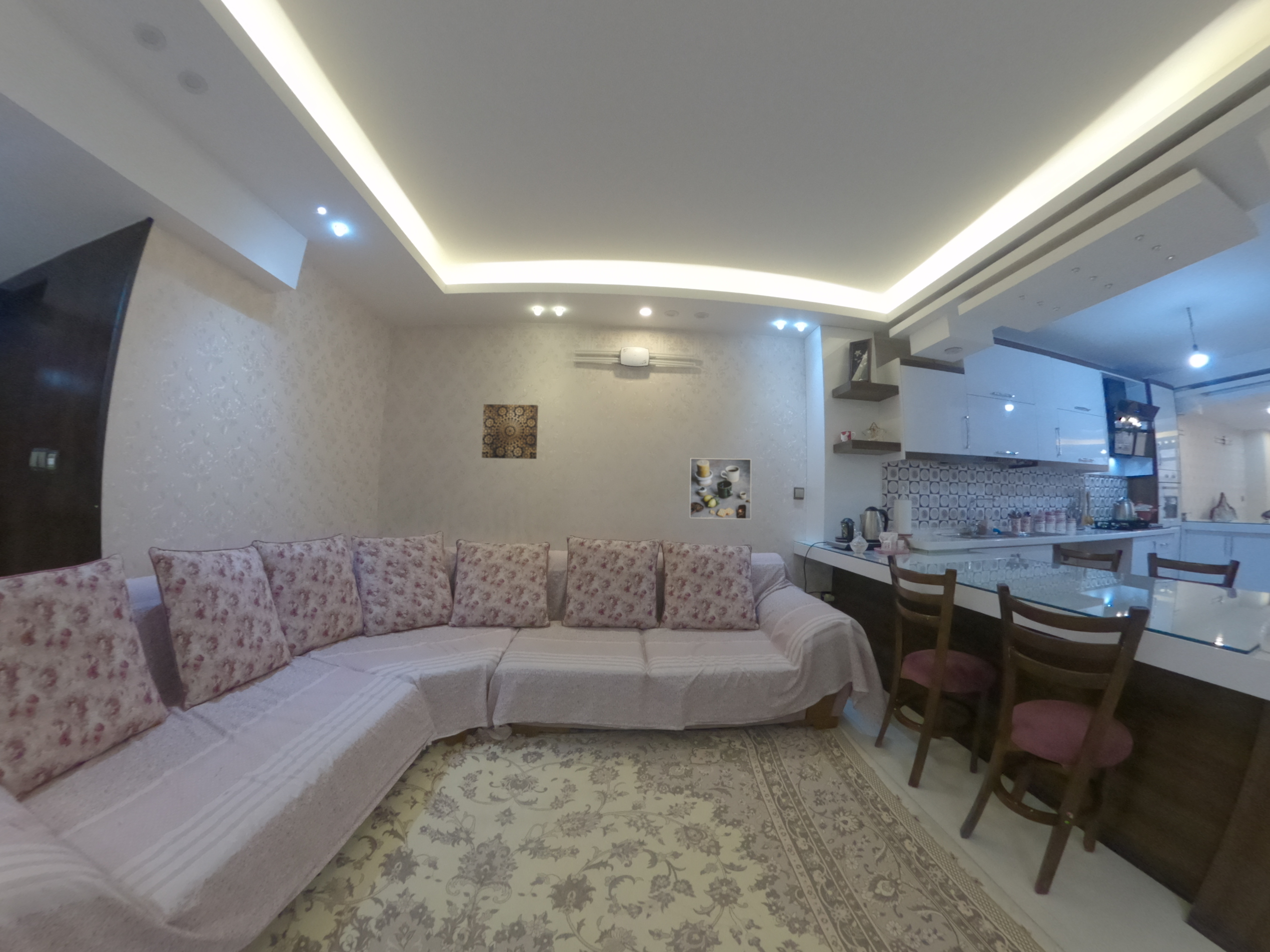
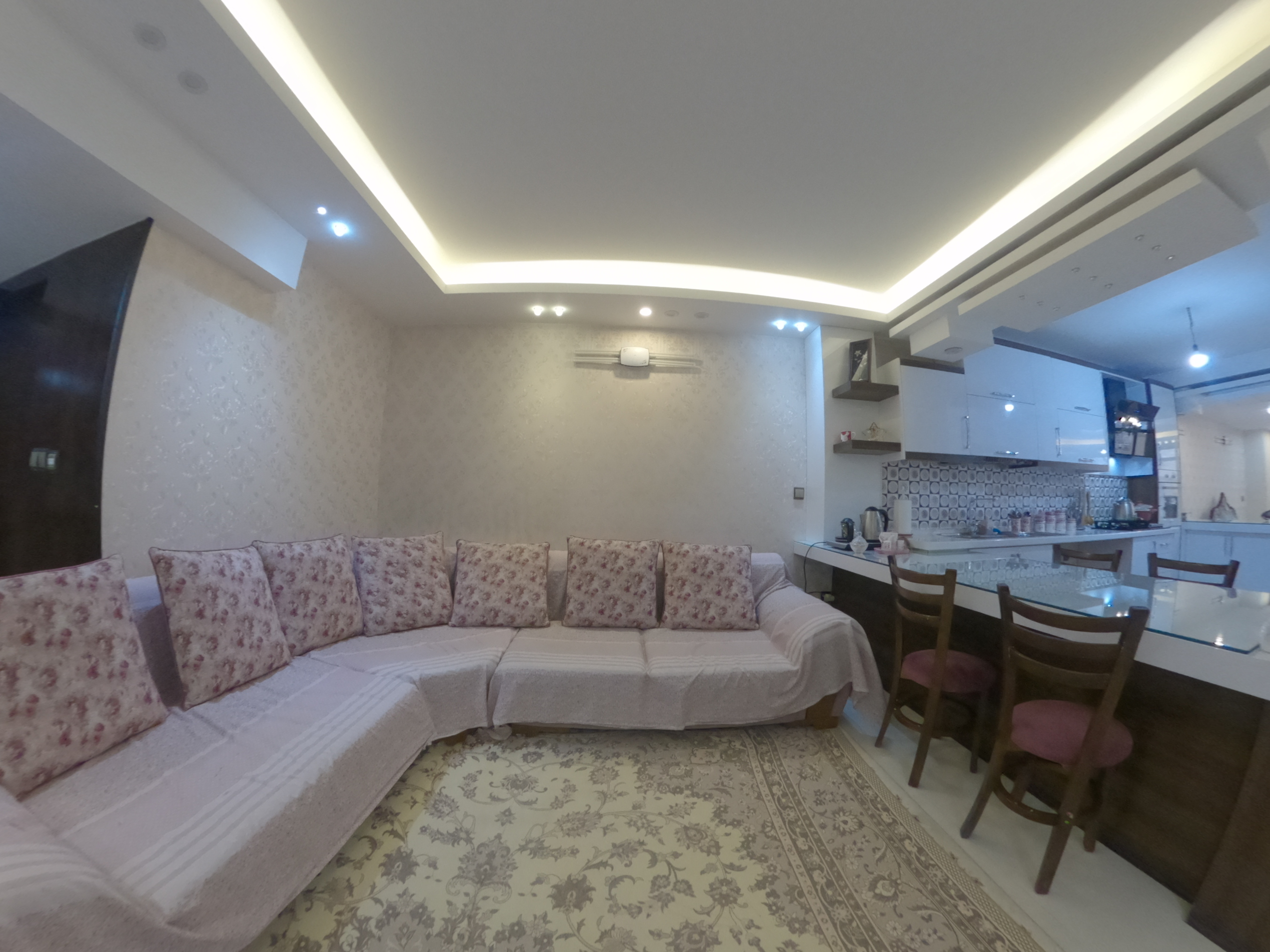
- wall art (510, 431)
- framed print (720, 488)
